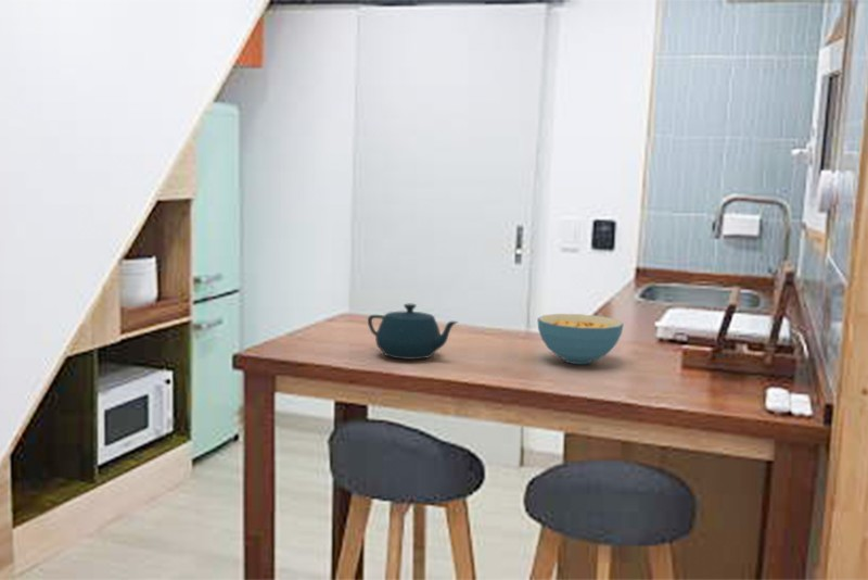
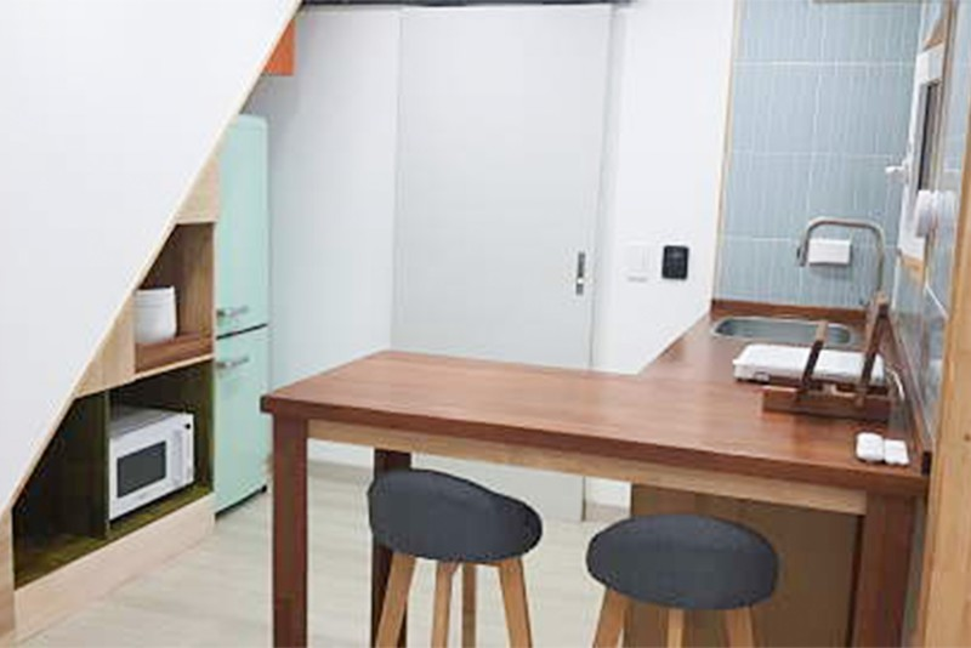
- cereal bowl (578, 341)
- teapot (411, 330)
